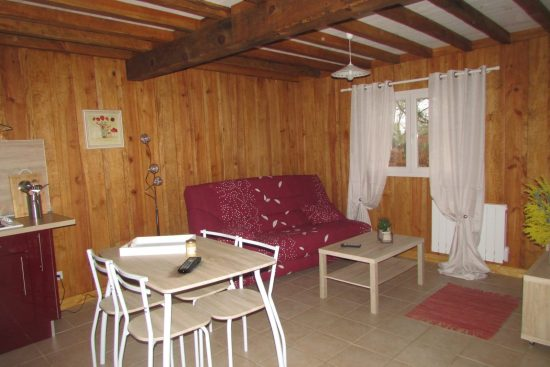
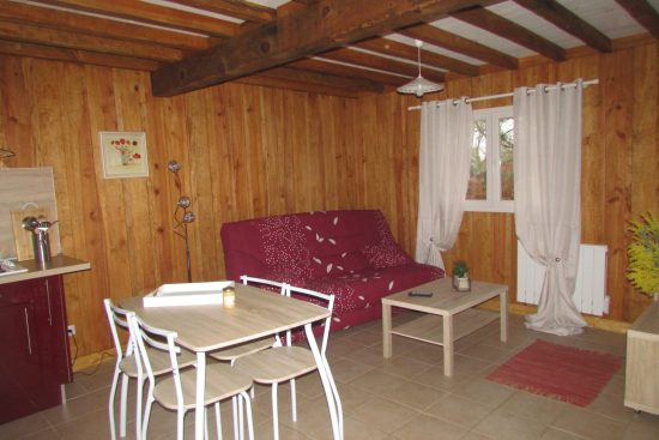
- remote control (190, 263)
